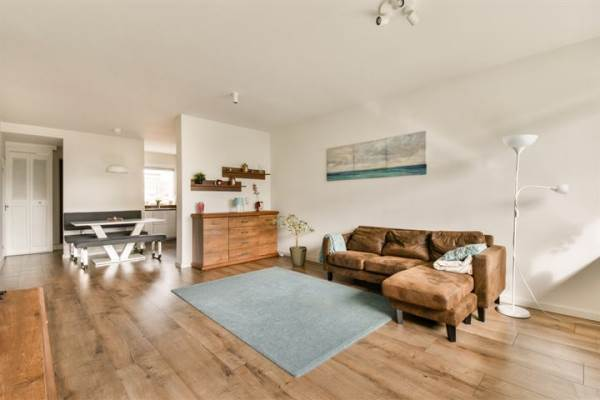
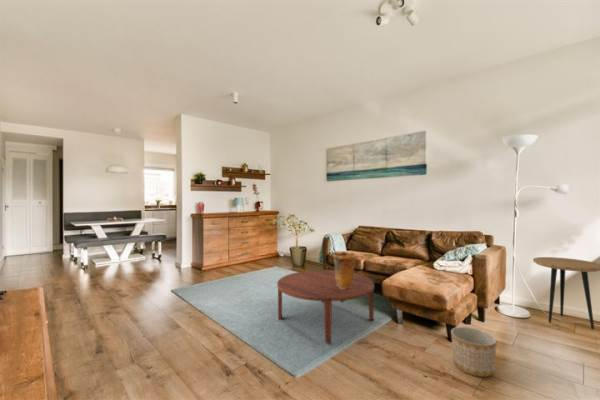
+ vase (345, 270)
+ coffee table (325, 300)
+ side table (563, 291)
+ planter (473, 351)
